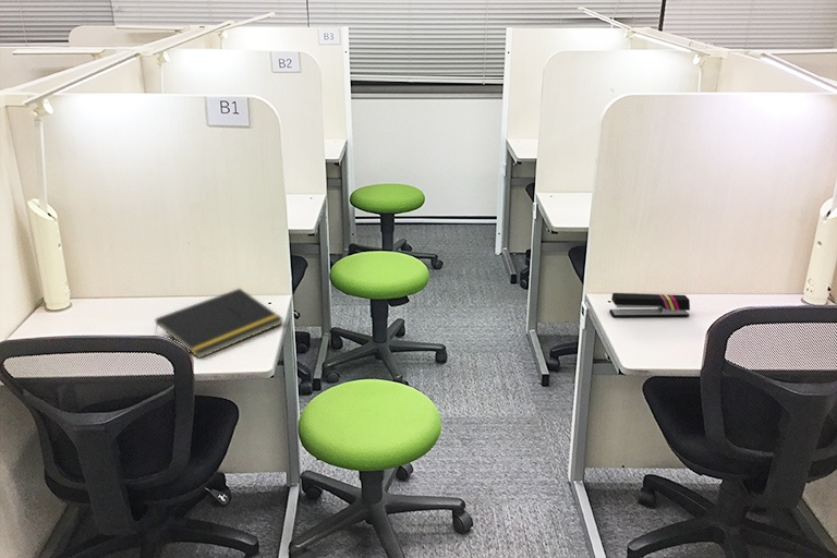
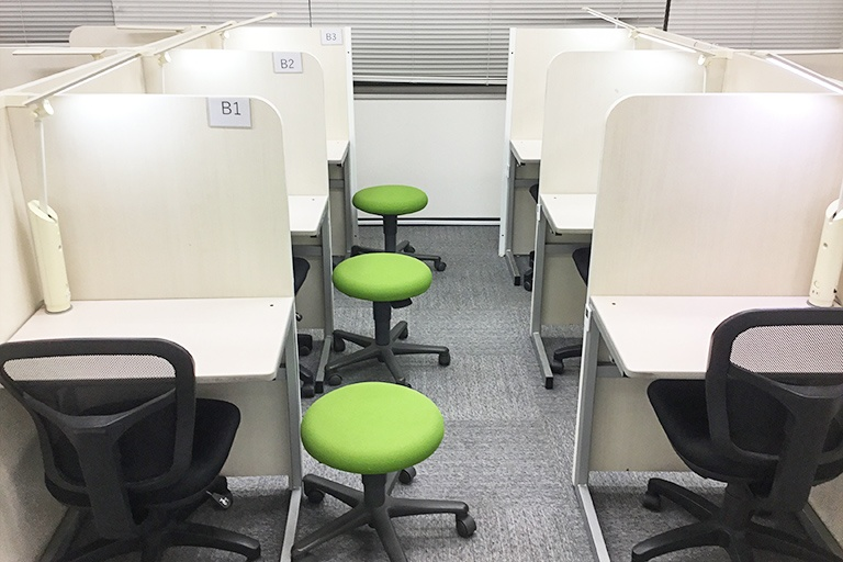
- notepad (220, 320)
- stapler (650, 304)
